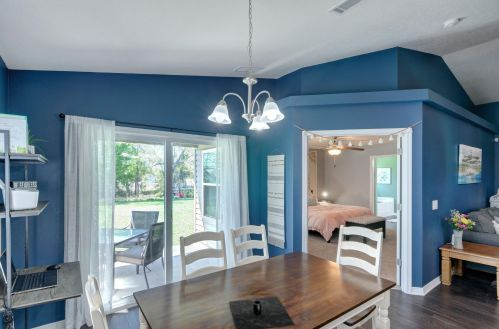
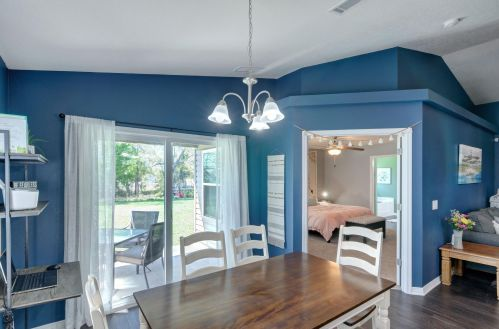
- placemat (259, 307)
